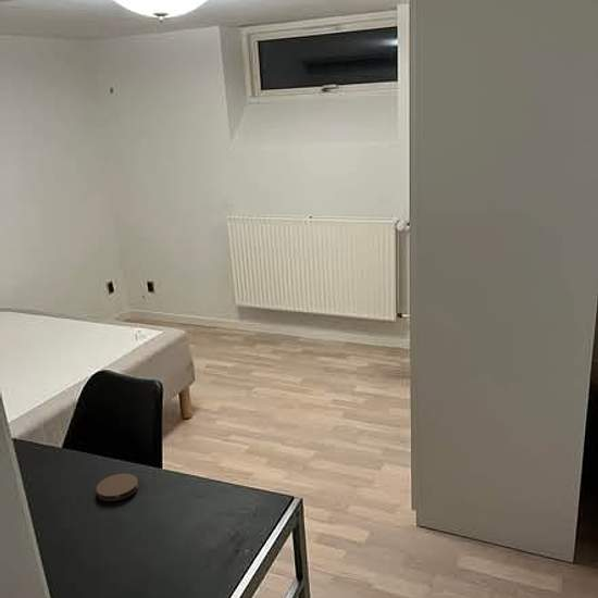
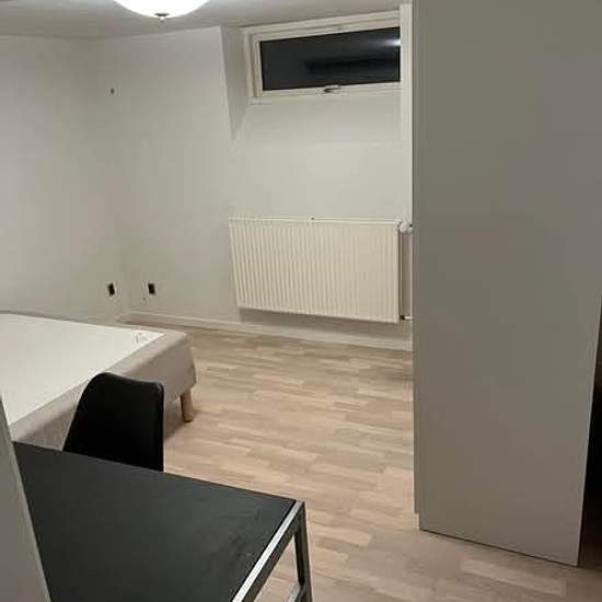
- coaster (117, 486)
